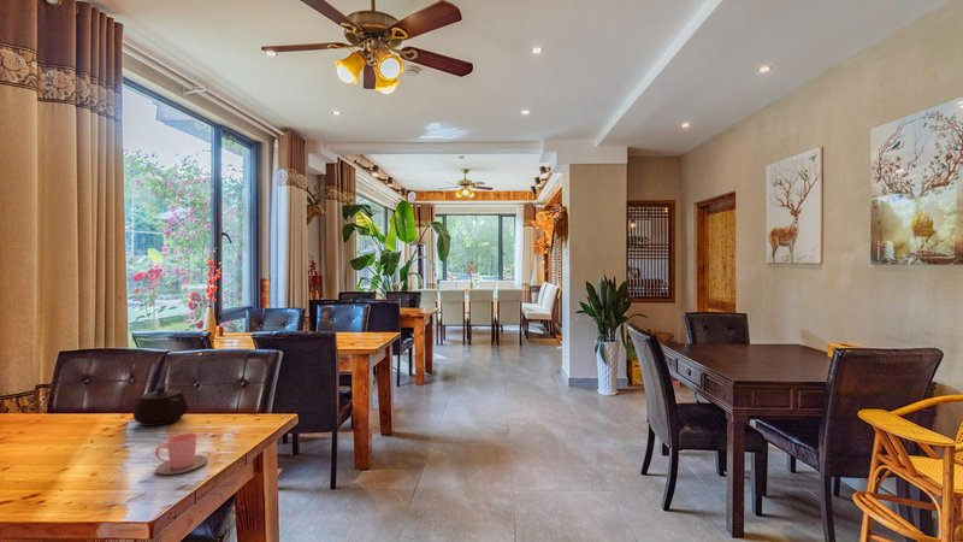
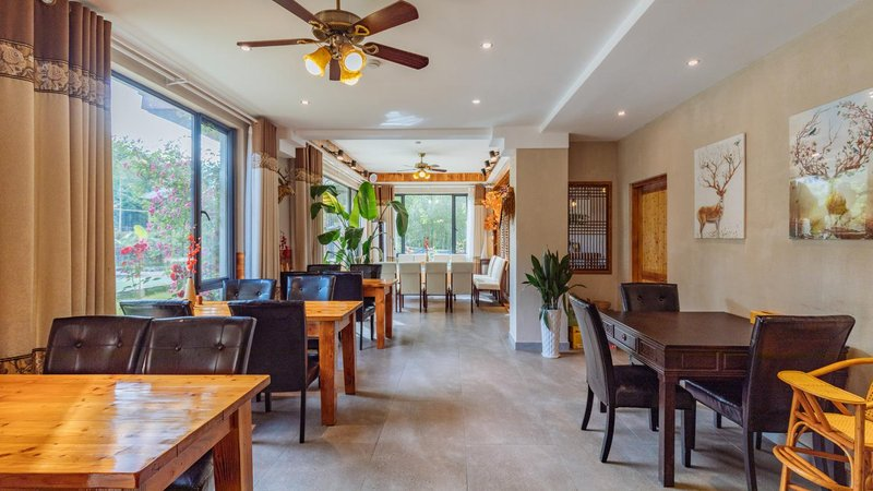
- teapot (161, 403)
- cup (182, 452)
